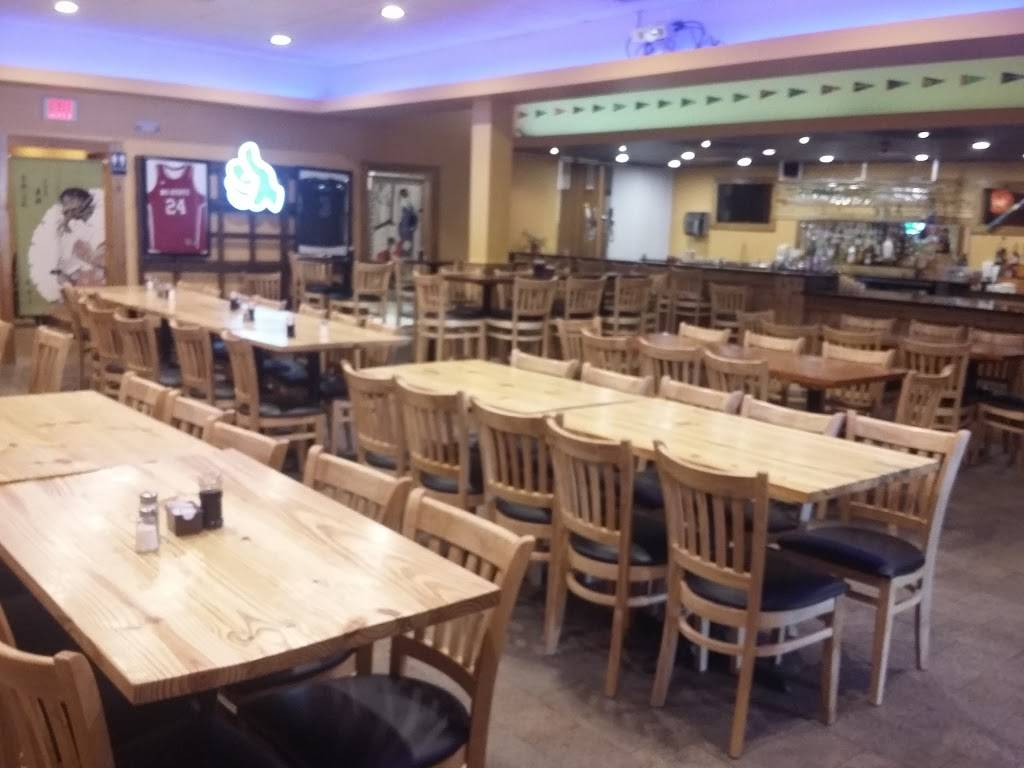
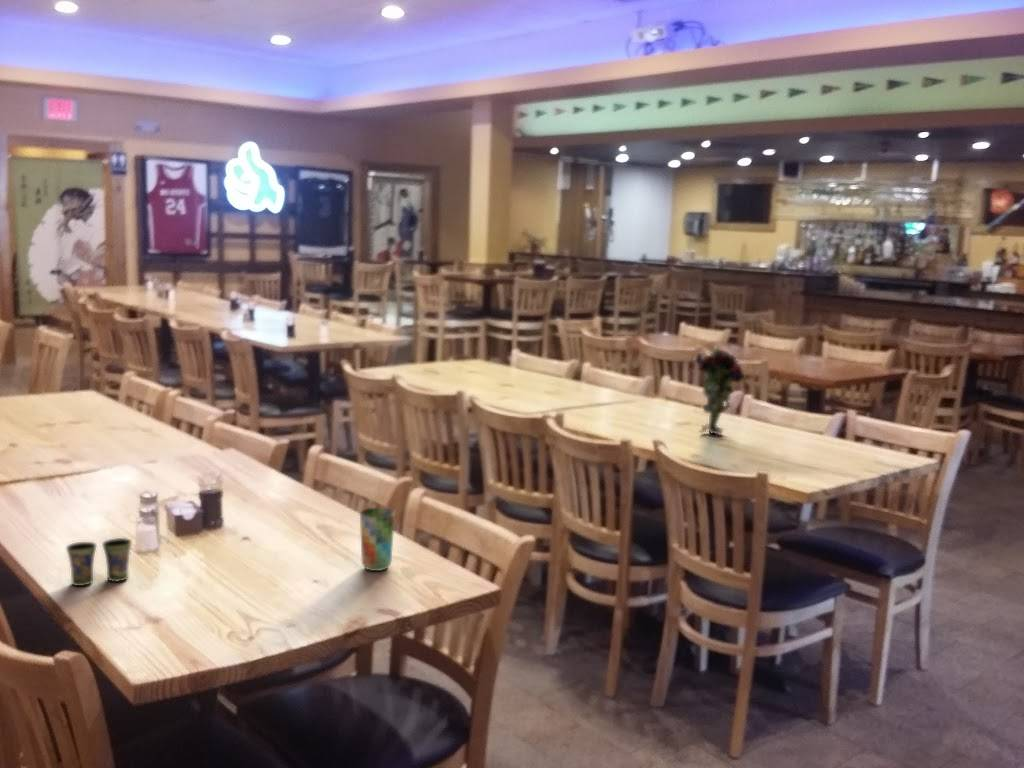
+ flower (718, 390)
+ cup (93, 562)
+ cup (376, 539)
